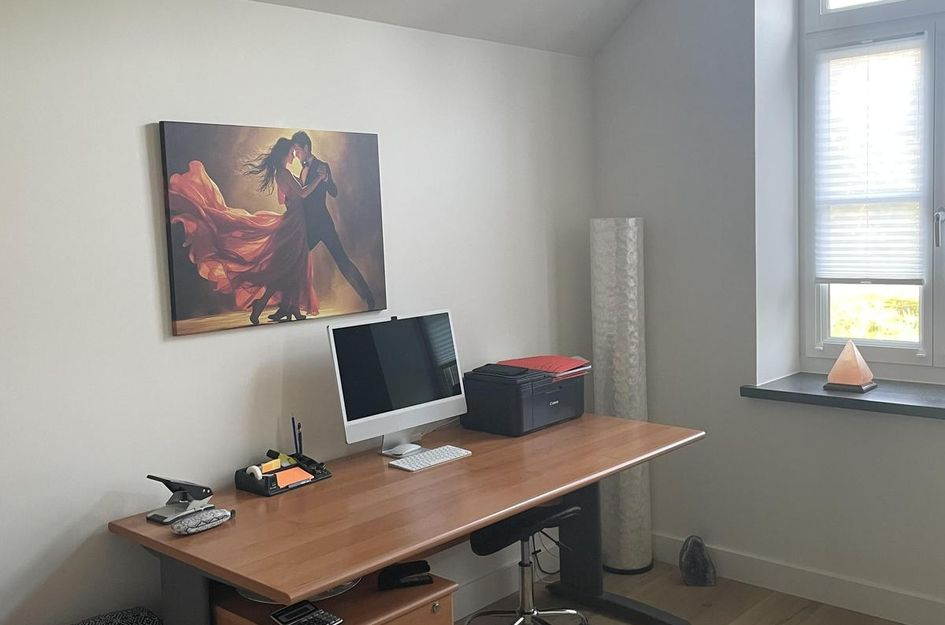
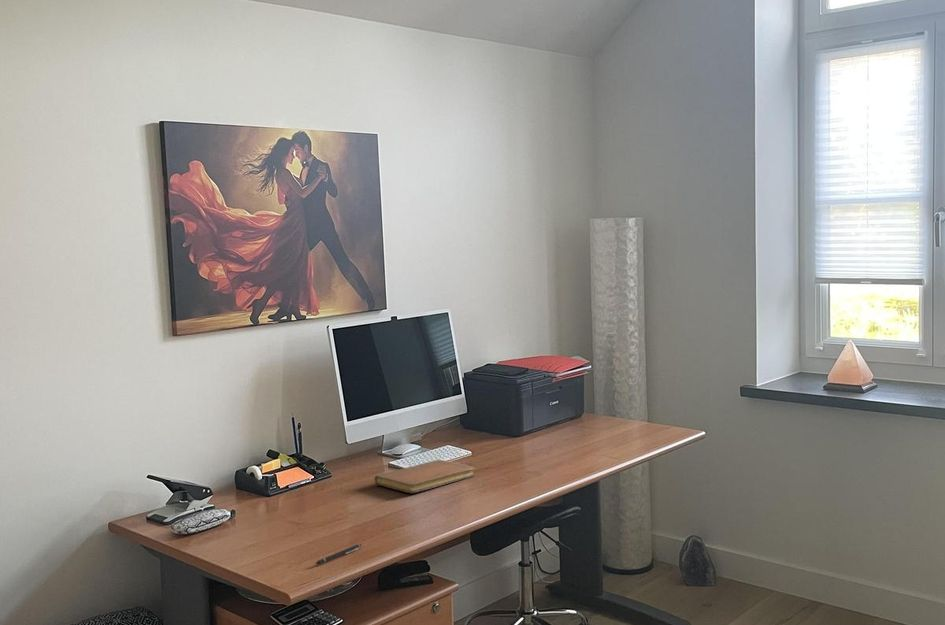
+ notebook (425, 475)
+ pen (338, 554)
